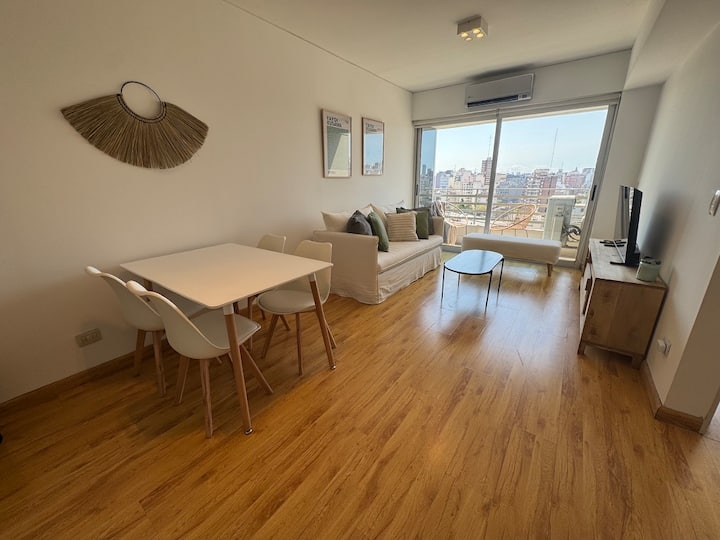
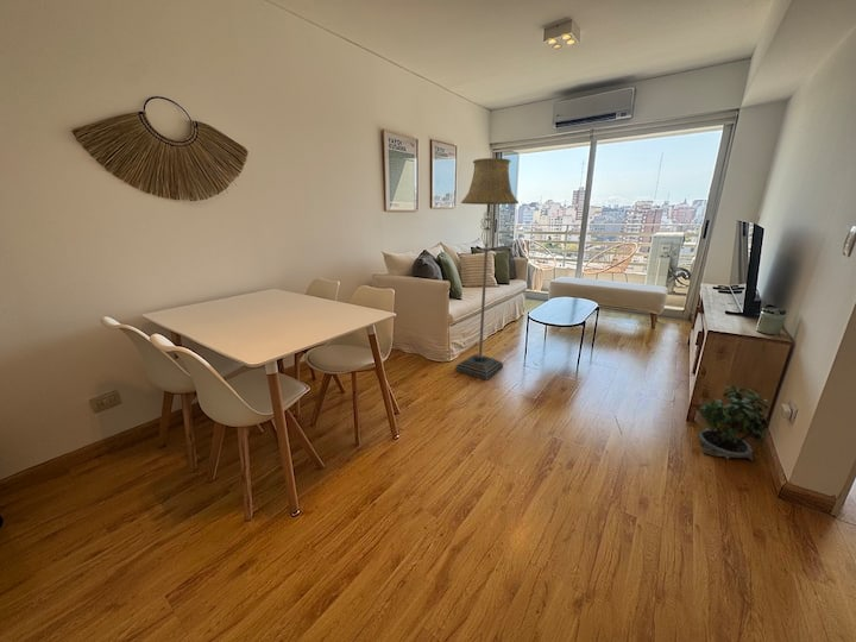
+ potted plant (732, 416)
+ floor lamp (485, 273)
